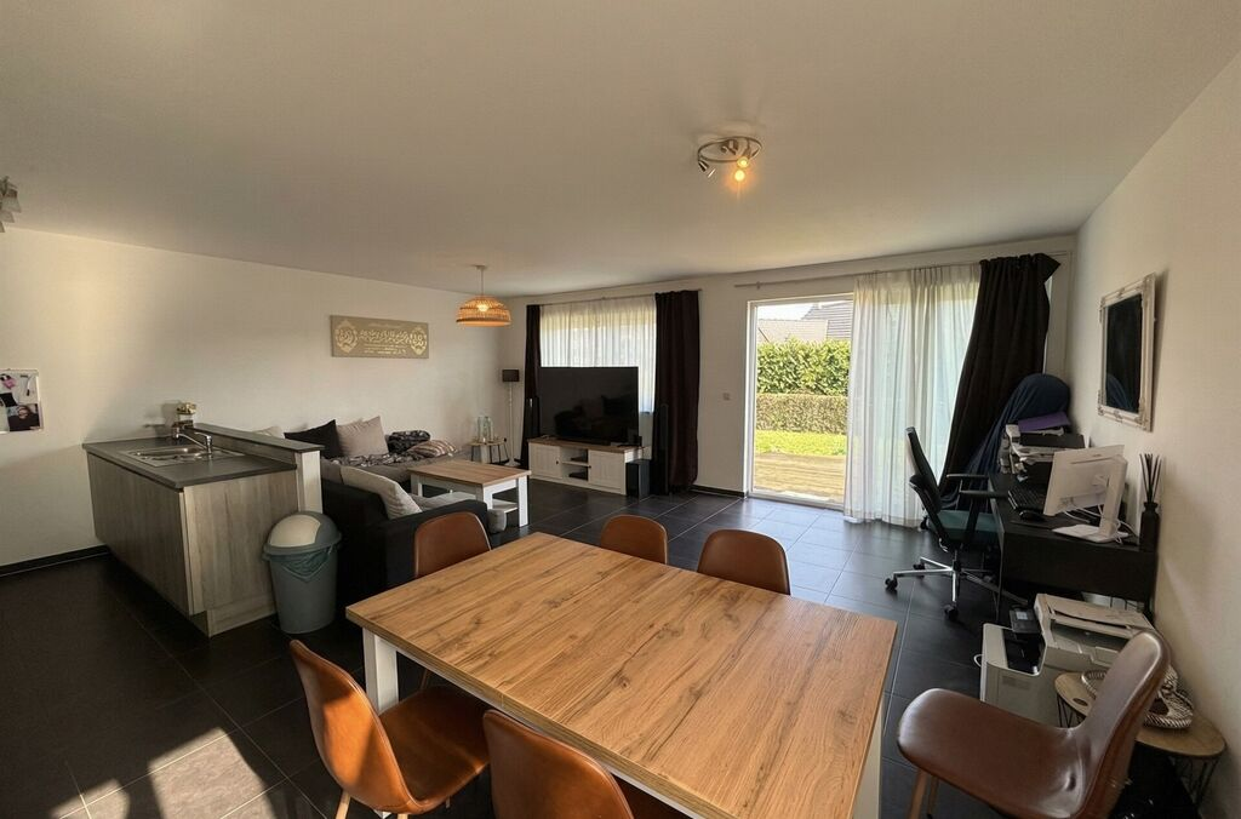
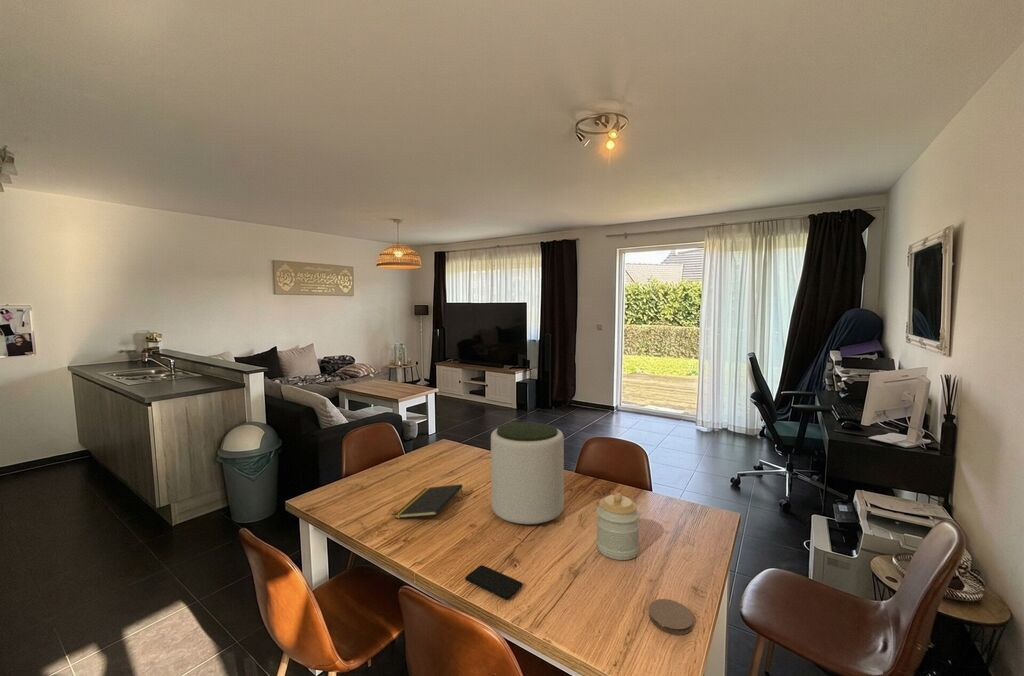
+ plant pot (527, 469)
+ notepad (430, 500)
+ jar (617, 521)
+ smartphone (493, 581)
+ coaster (670, 615)
